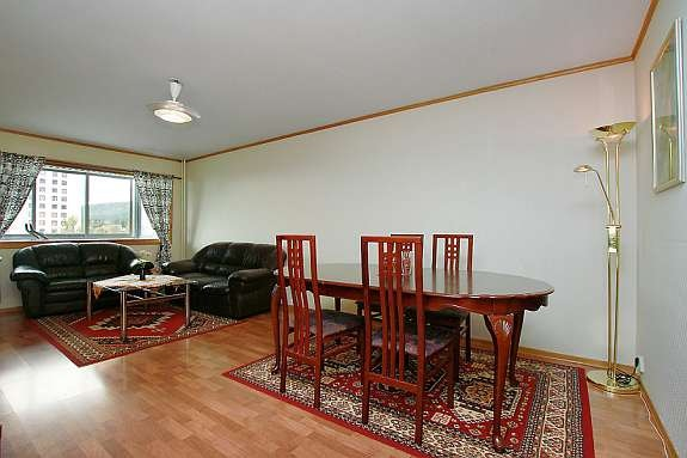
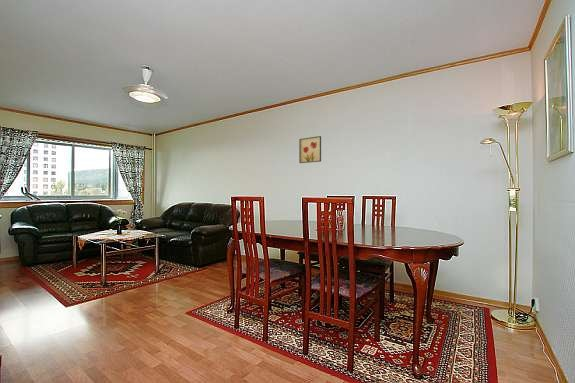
+ wall art (310, 150)
